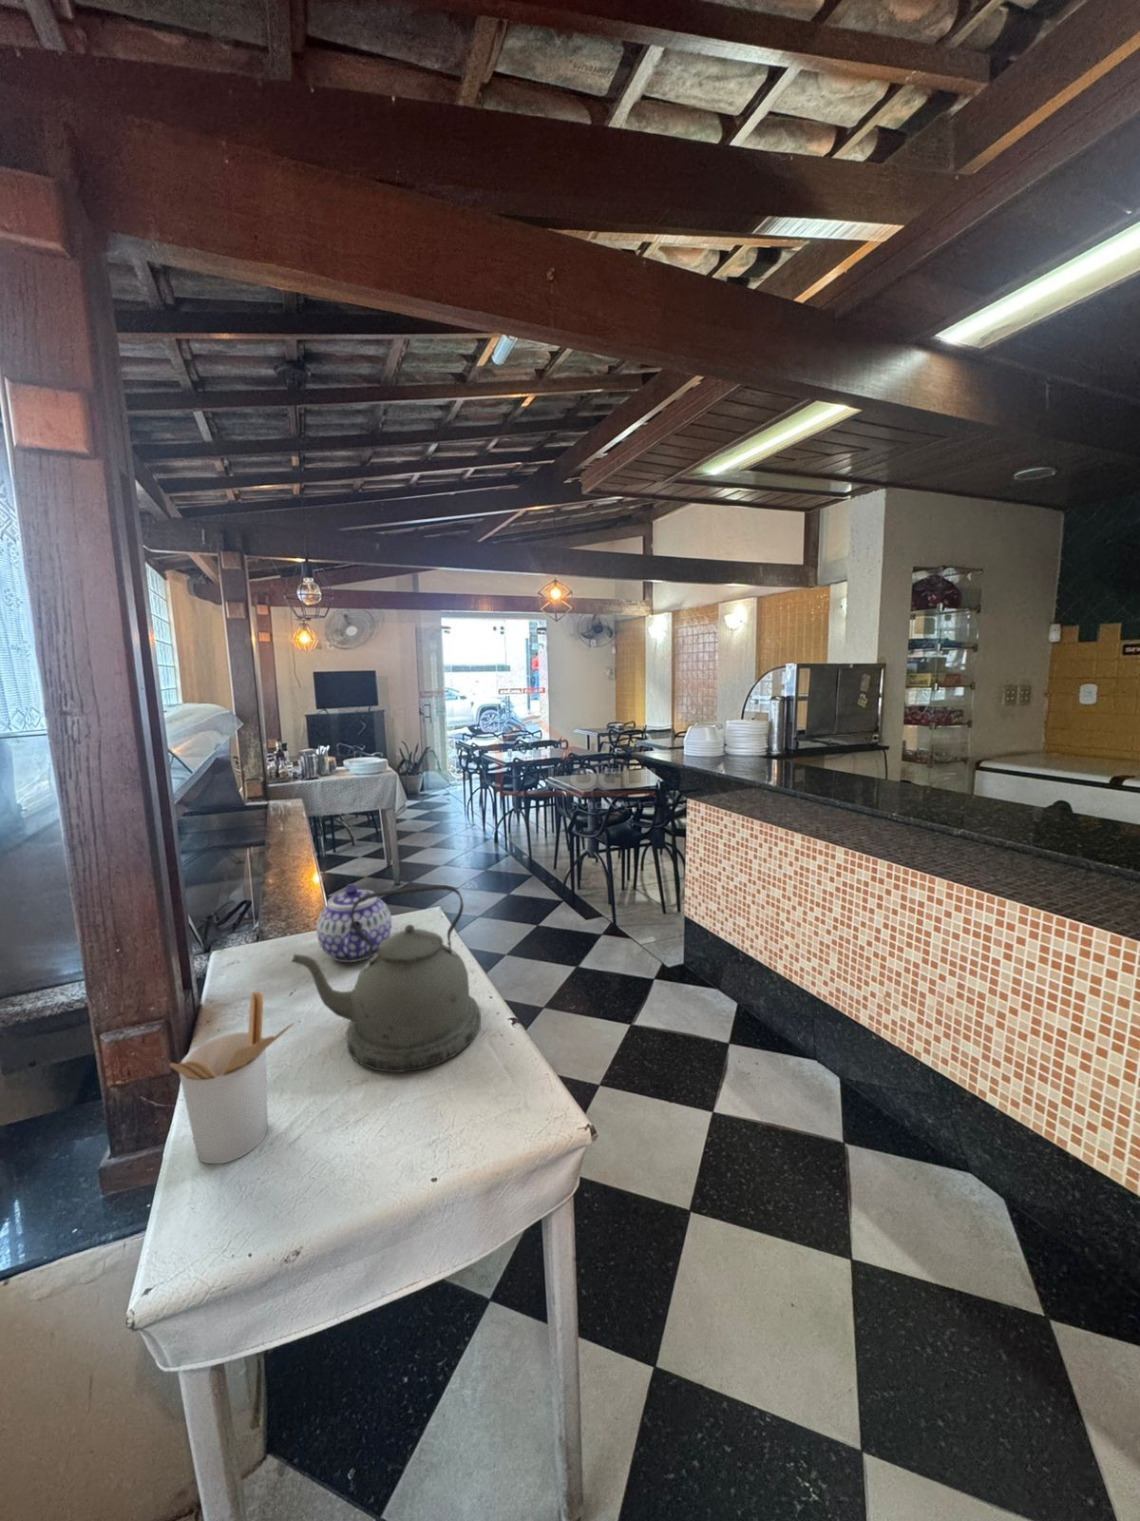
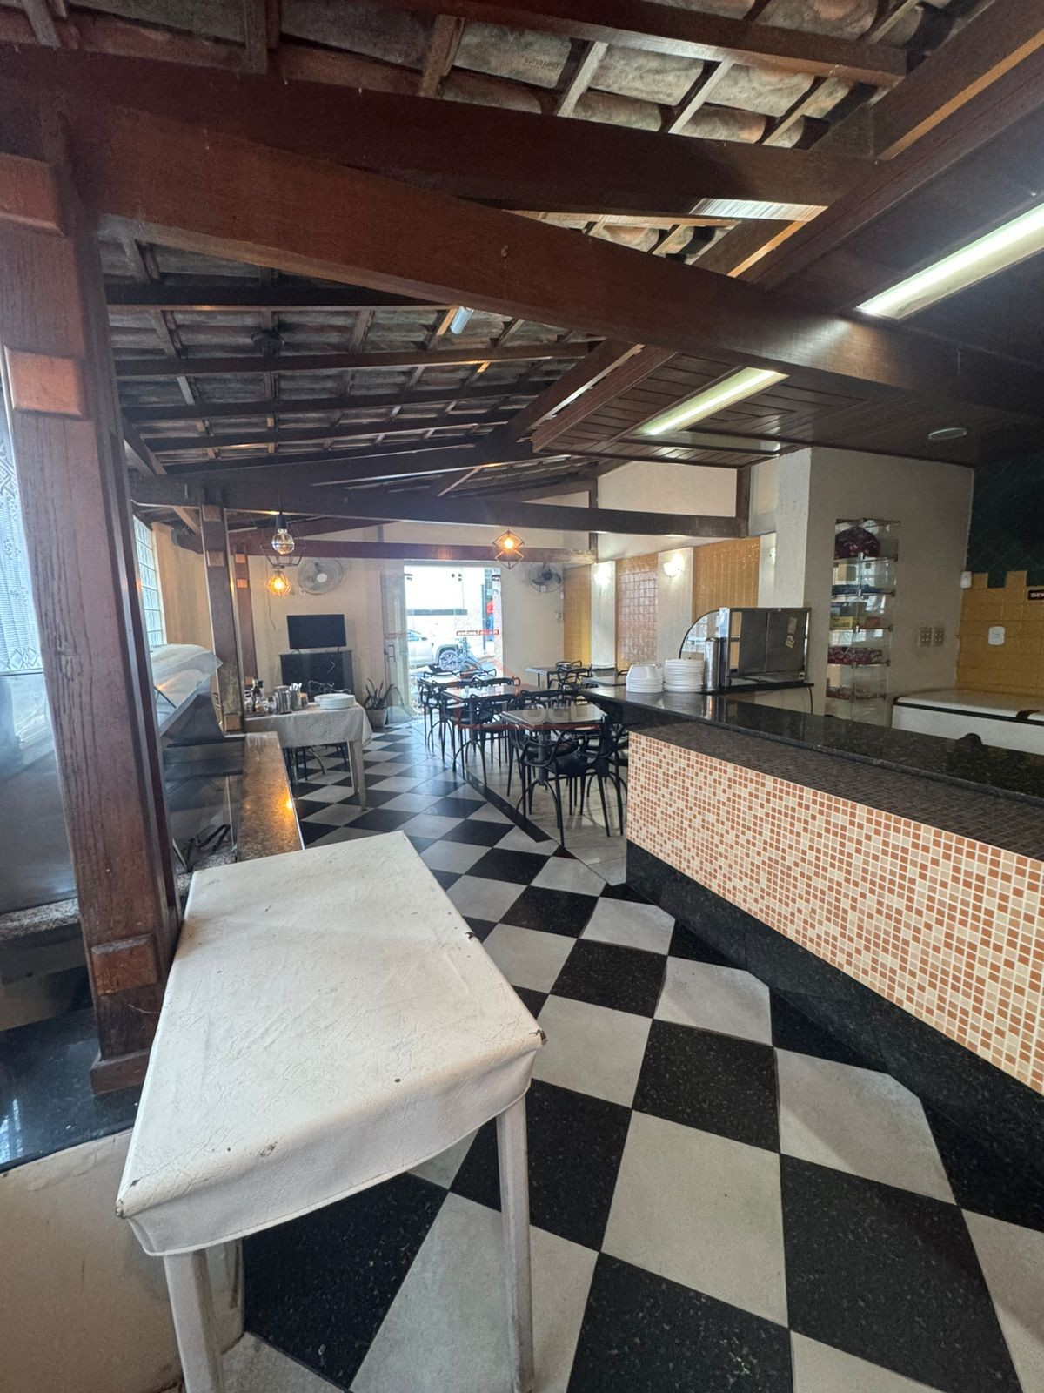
- kettle (402, 964)
- utensil holder (239, 1080)
- teapot (354, 919)
